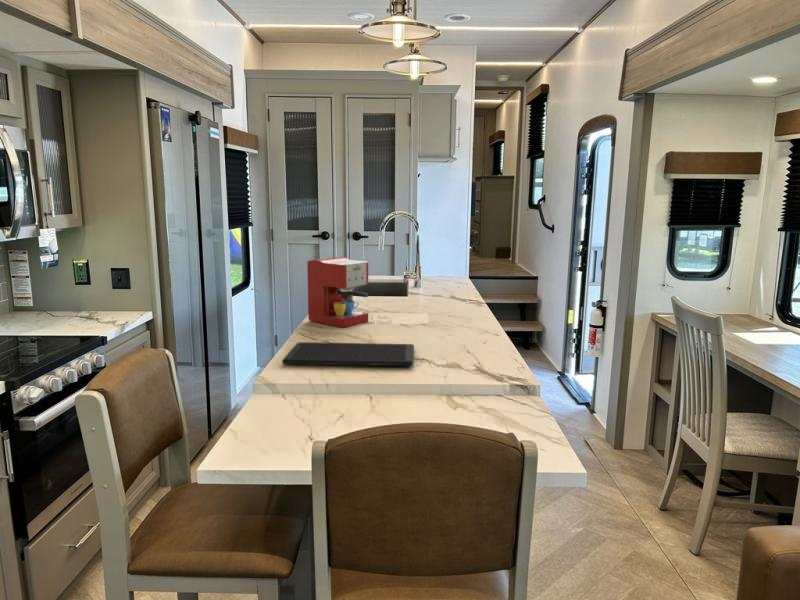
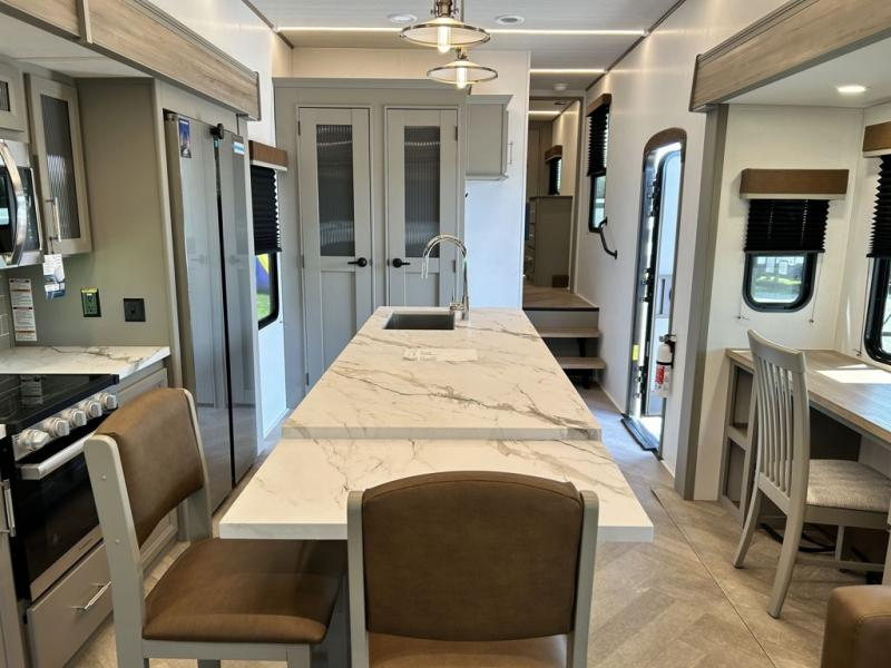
- coffee maker (338, 290)
- cutting board (351, 353)
